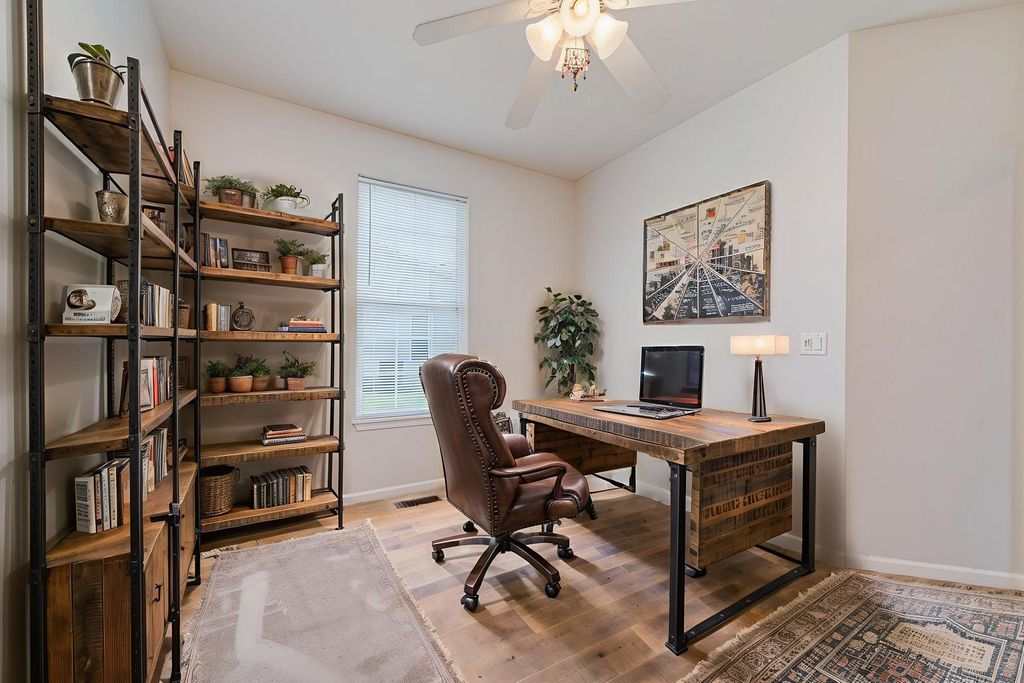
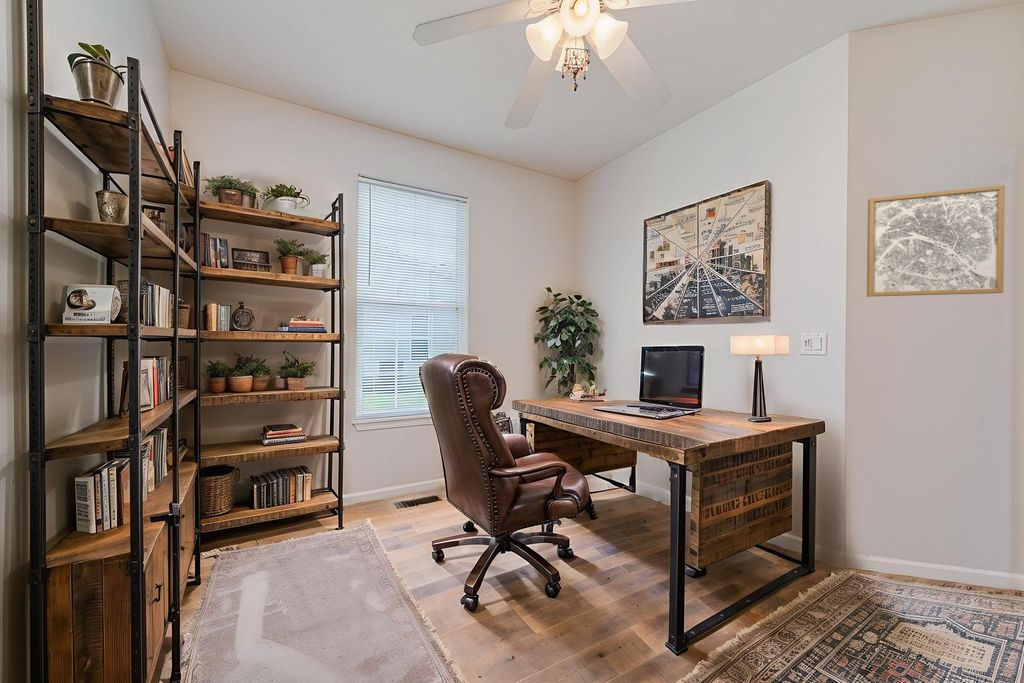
+ wall art (931, 243)
